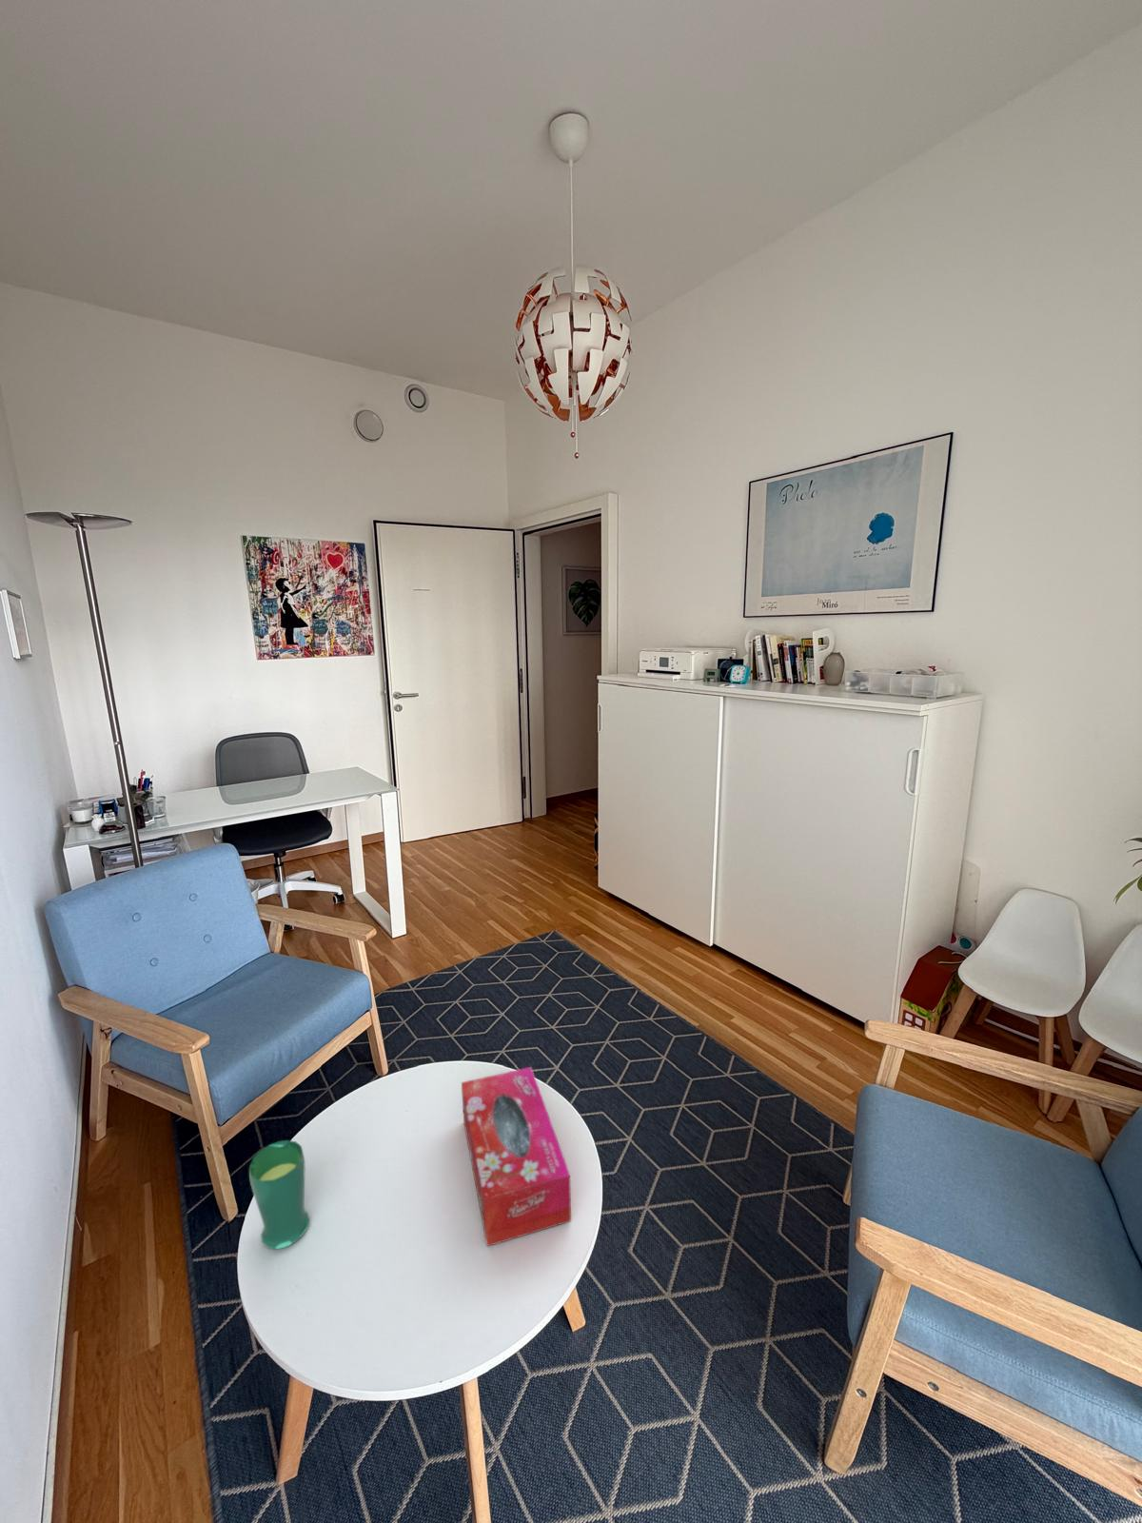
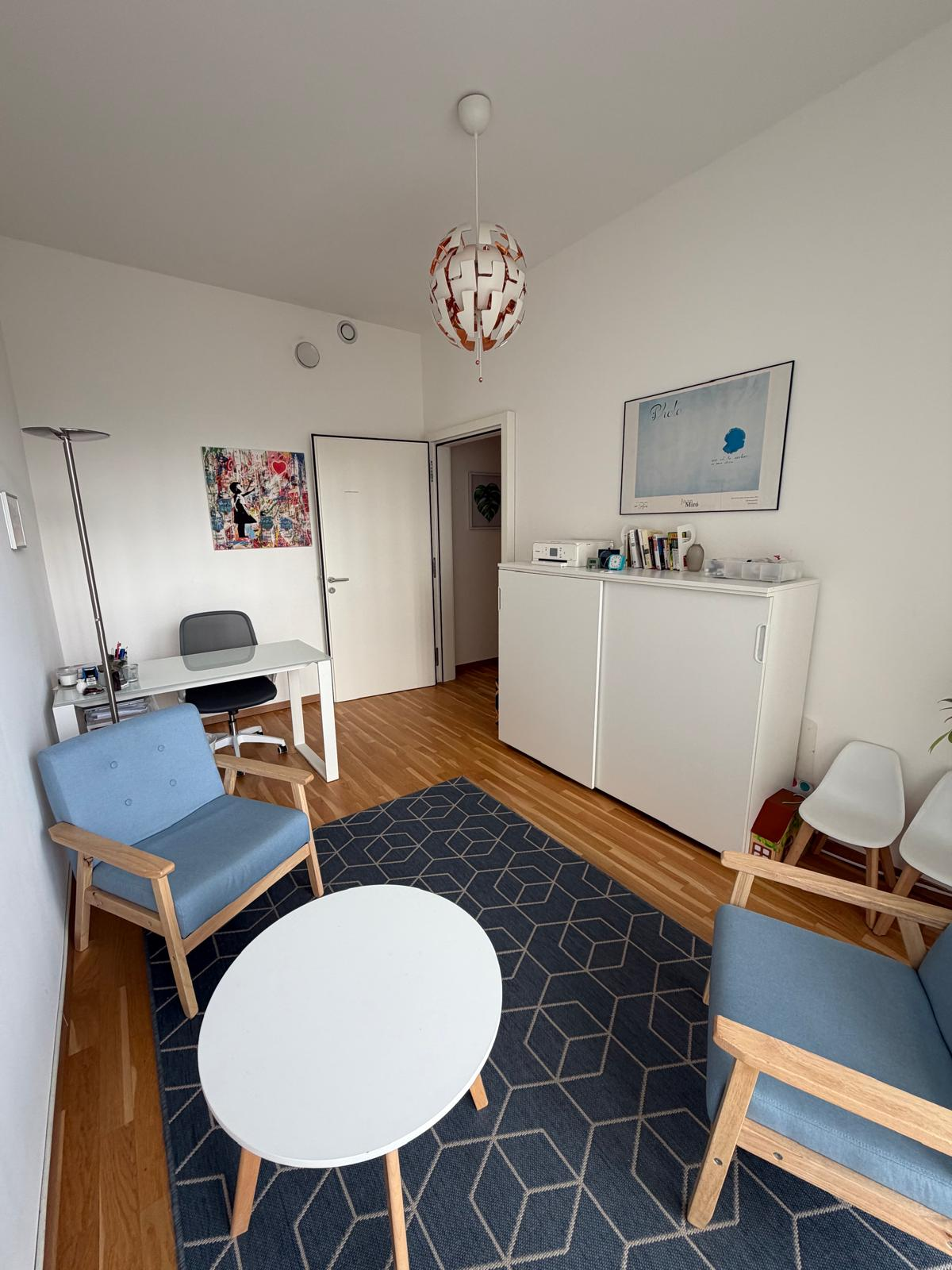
- tissue box (511, 1146)
- glass (281, 1194)
